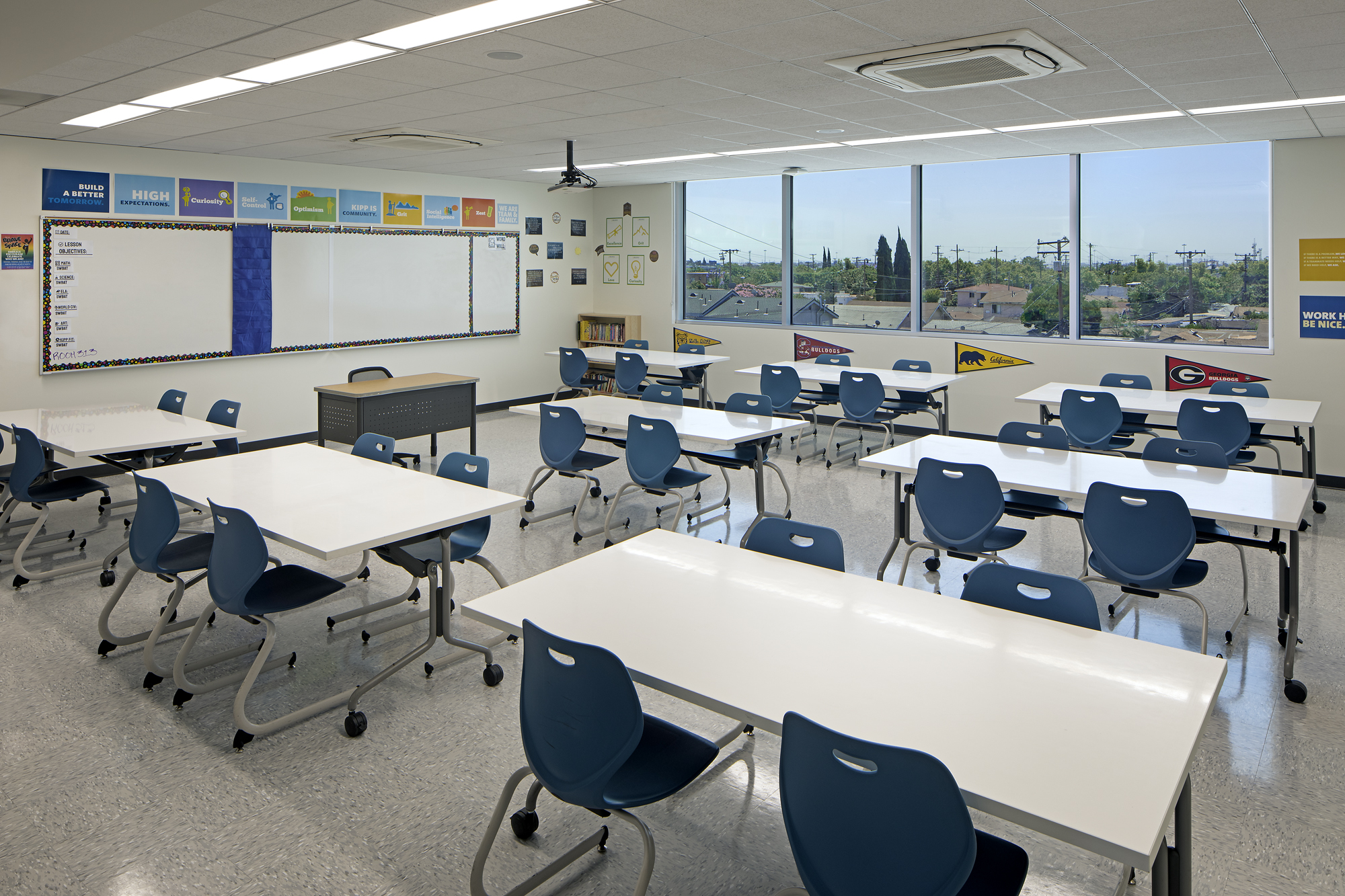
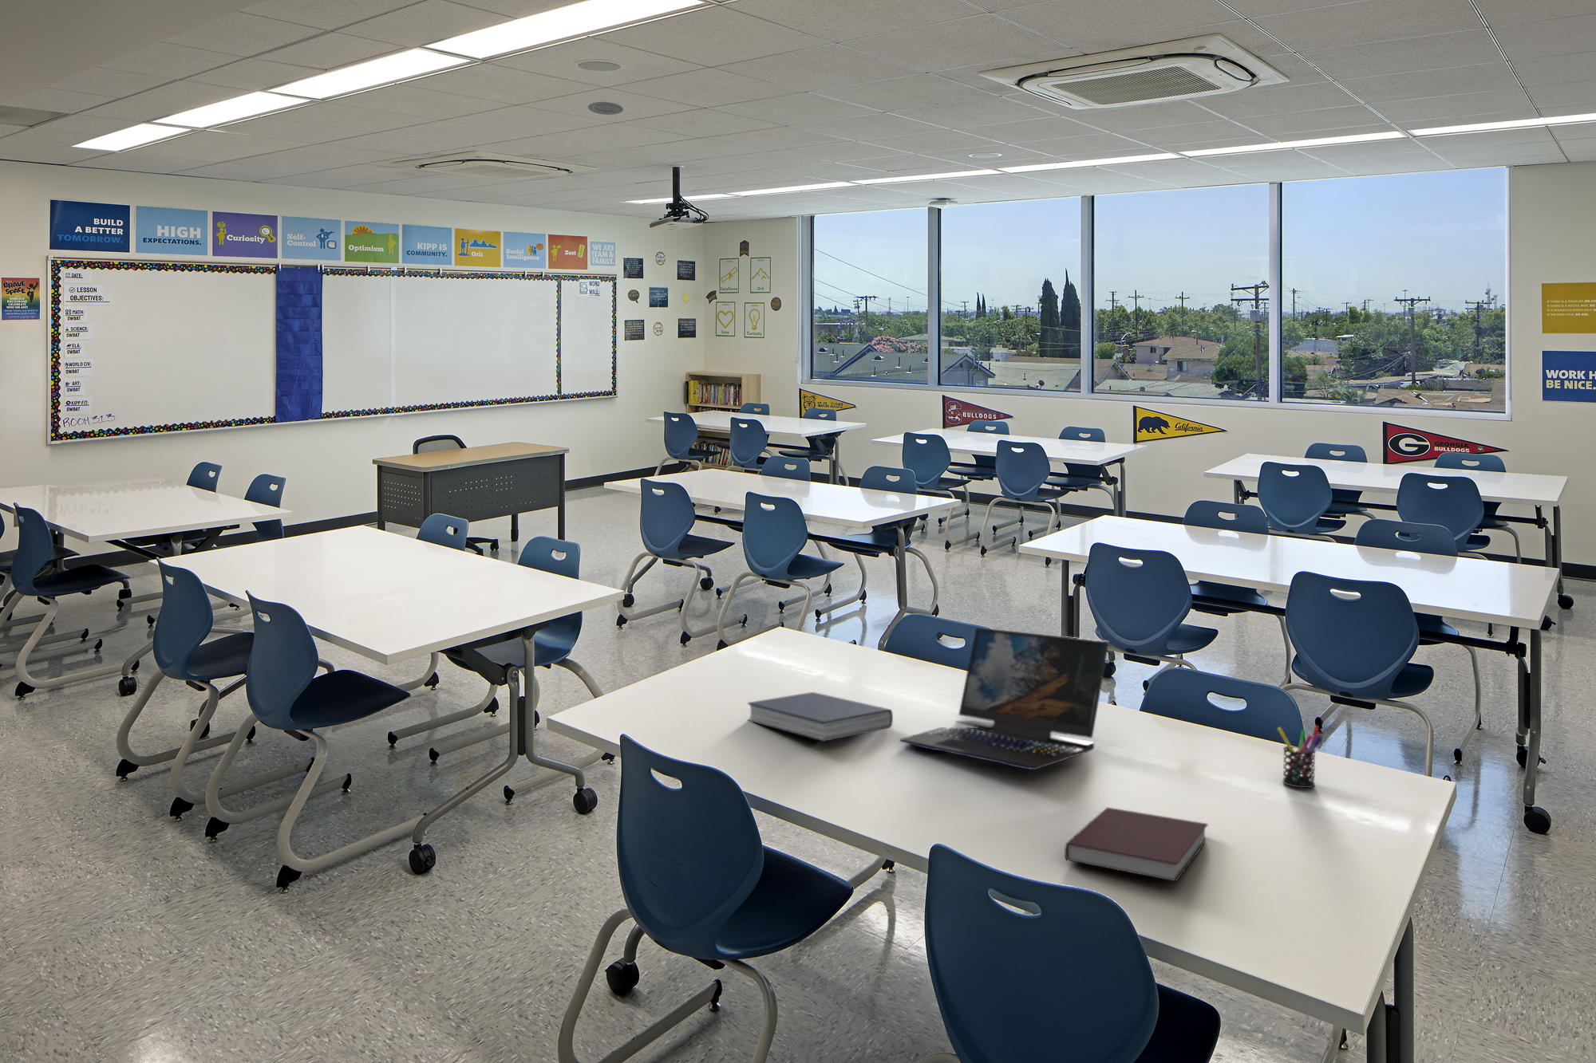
+ notebook (1138, 841)
+ recessed light (605, 106)
+ book (819, 714)
+ pen holder (1302, 753)
+ laptop (1004, 694)
